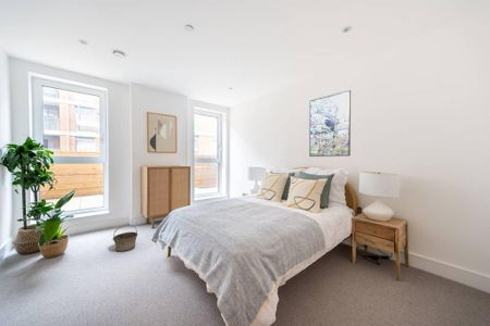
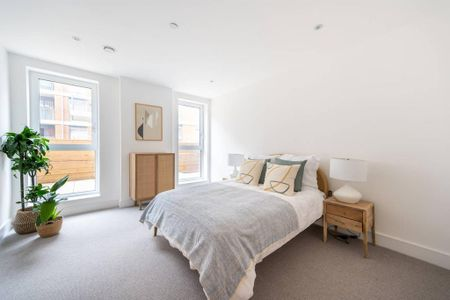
- basket (125, 237)
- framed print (328, 126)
